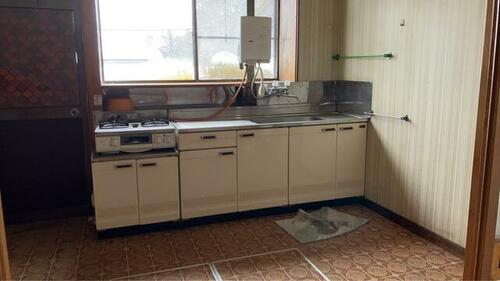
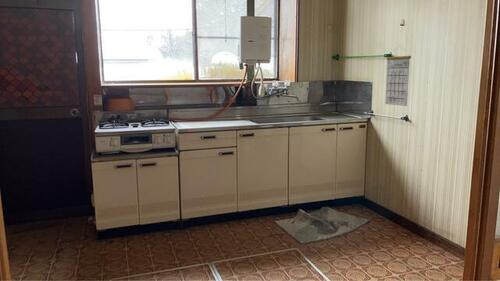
+ calendar (397, 75)
